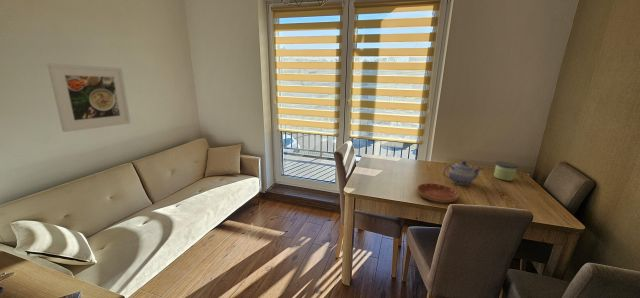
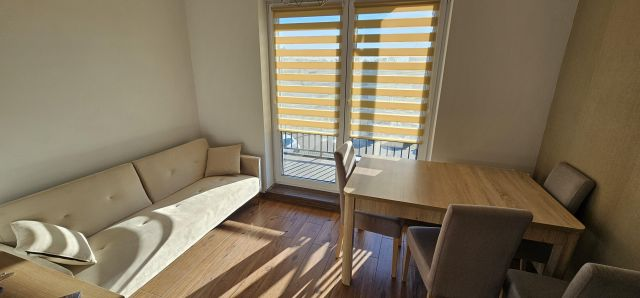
- teapot (462, 171)
- candle (505, 171)
- saucer (436, 193)
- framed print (94, 97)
